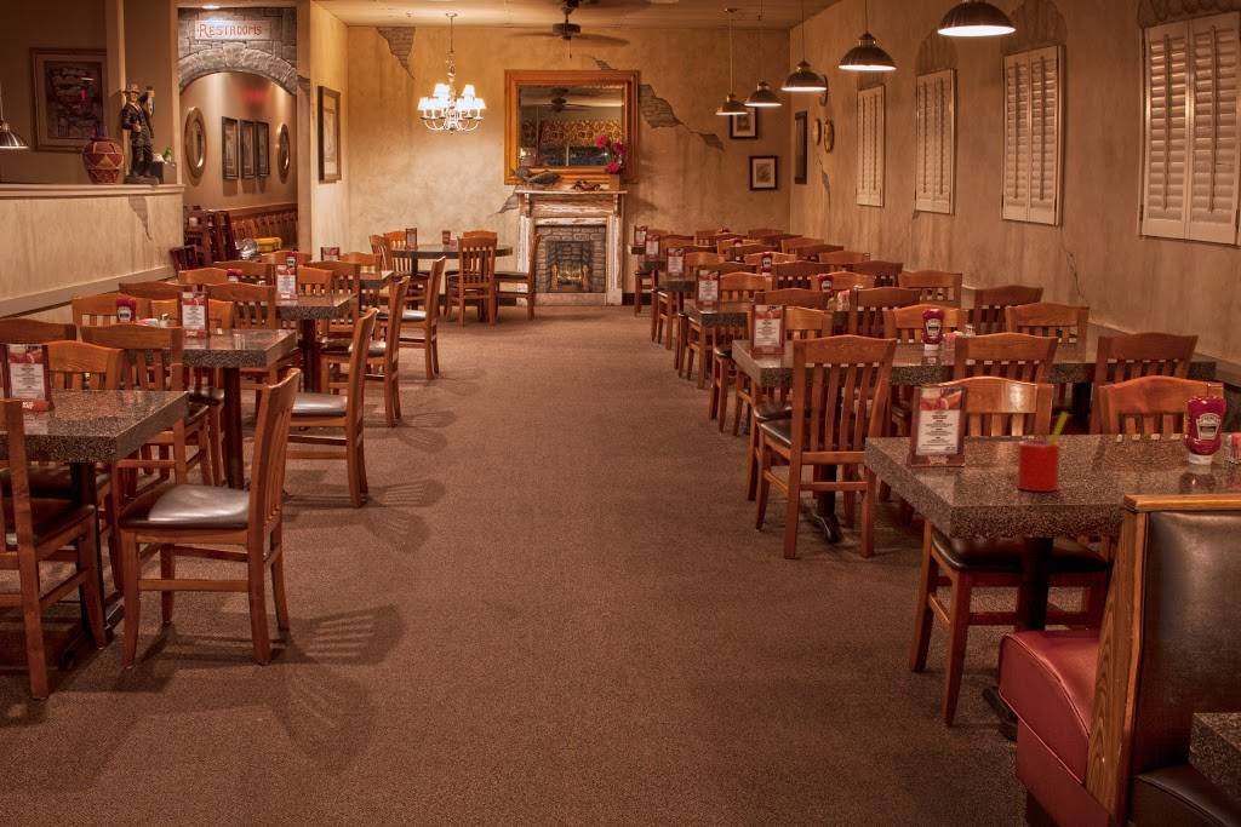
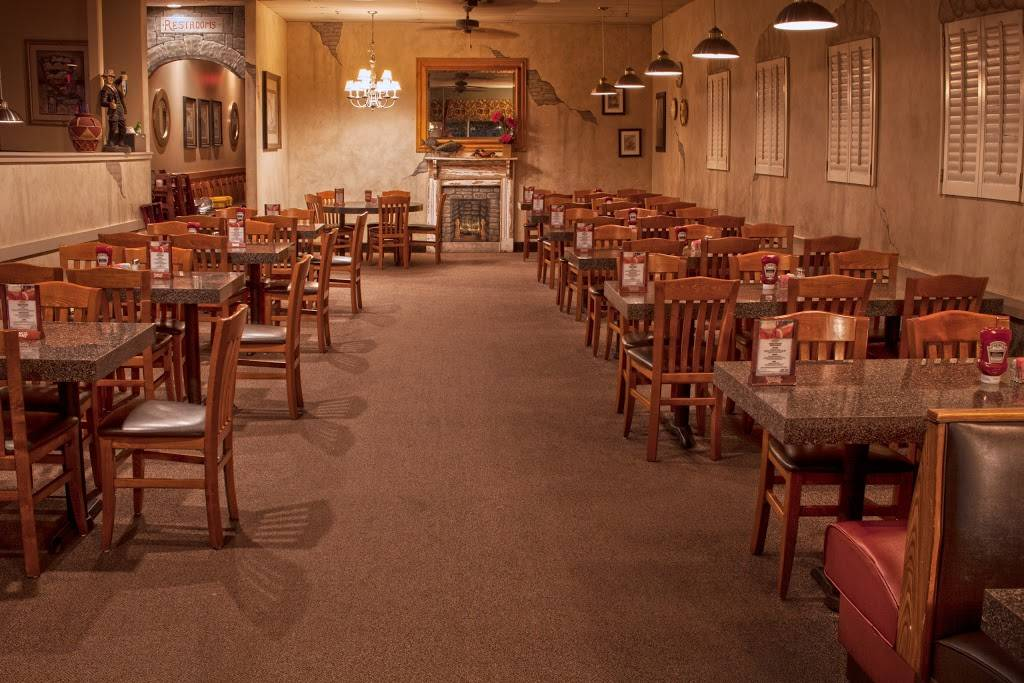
- straw (1042, 449)
